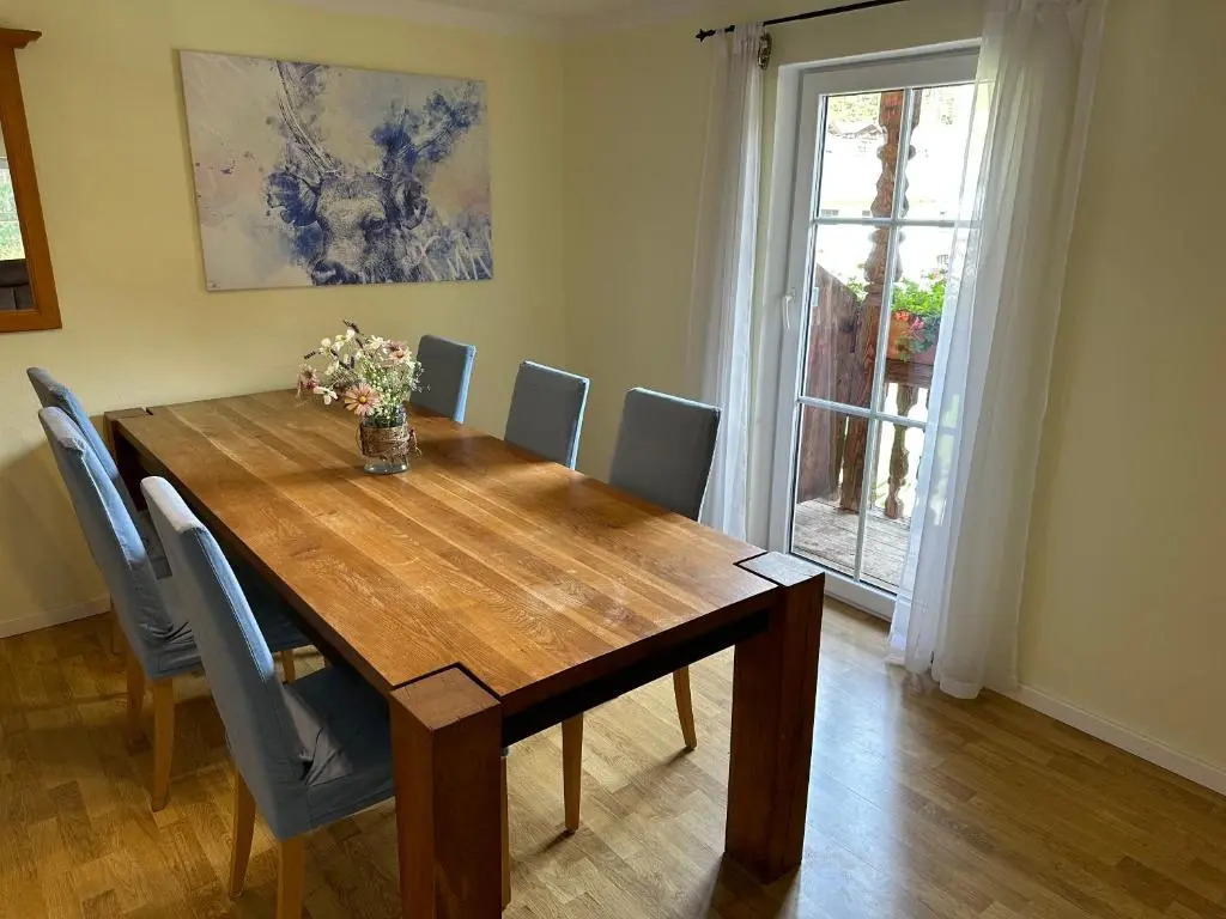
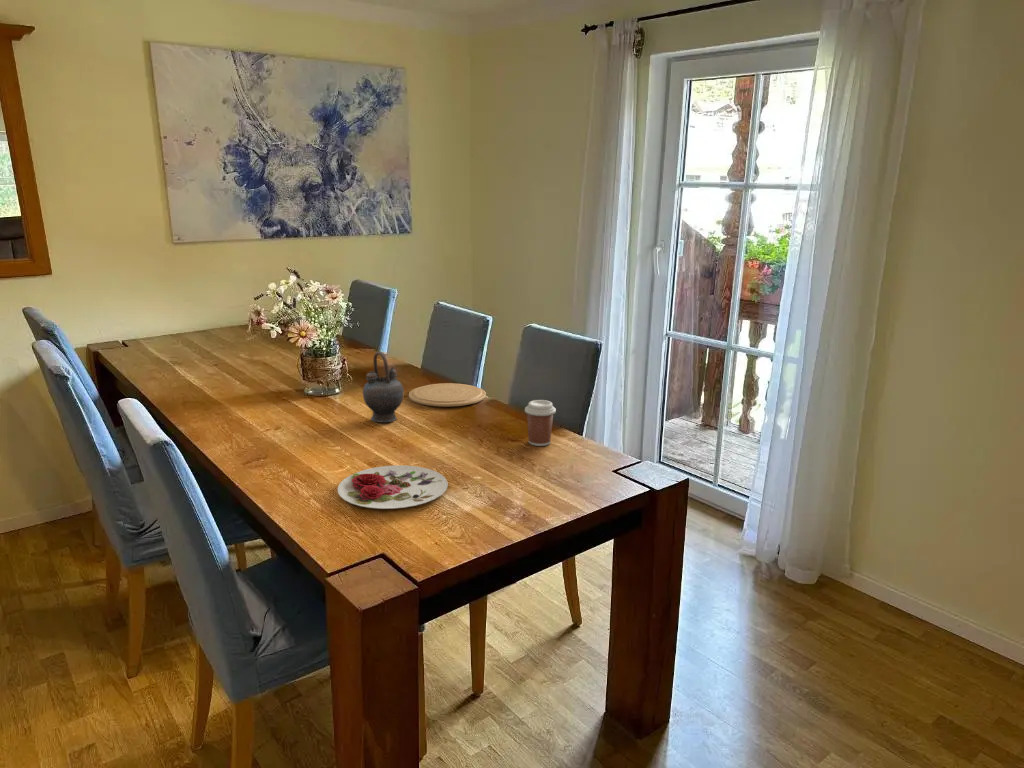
+ plate (393, 484)
+ coffee cup (540, 422)
+ teapot (381, 385)
+ plate (447, 393)
